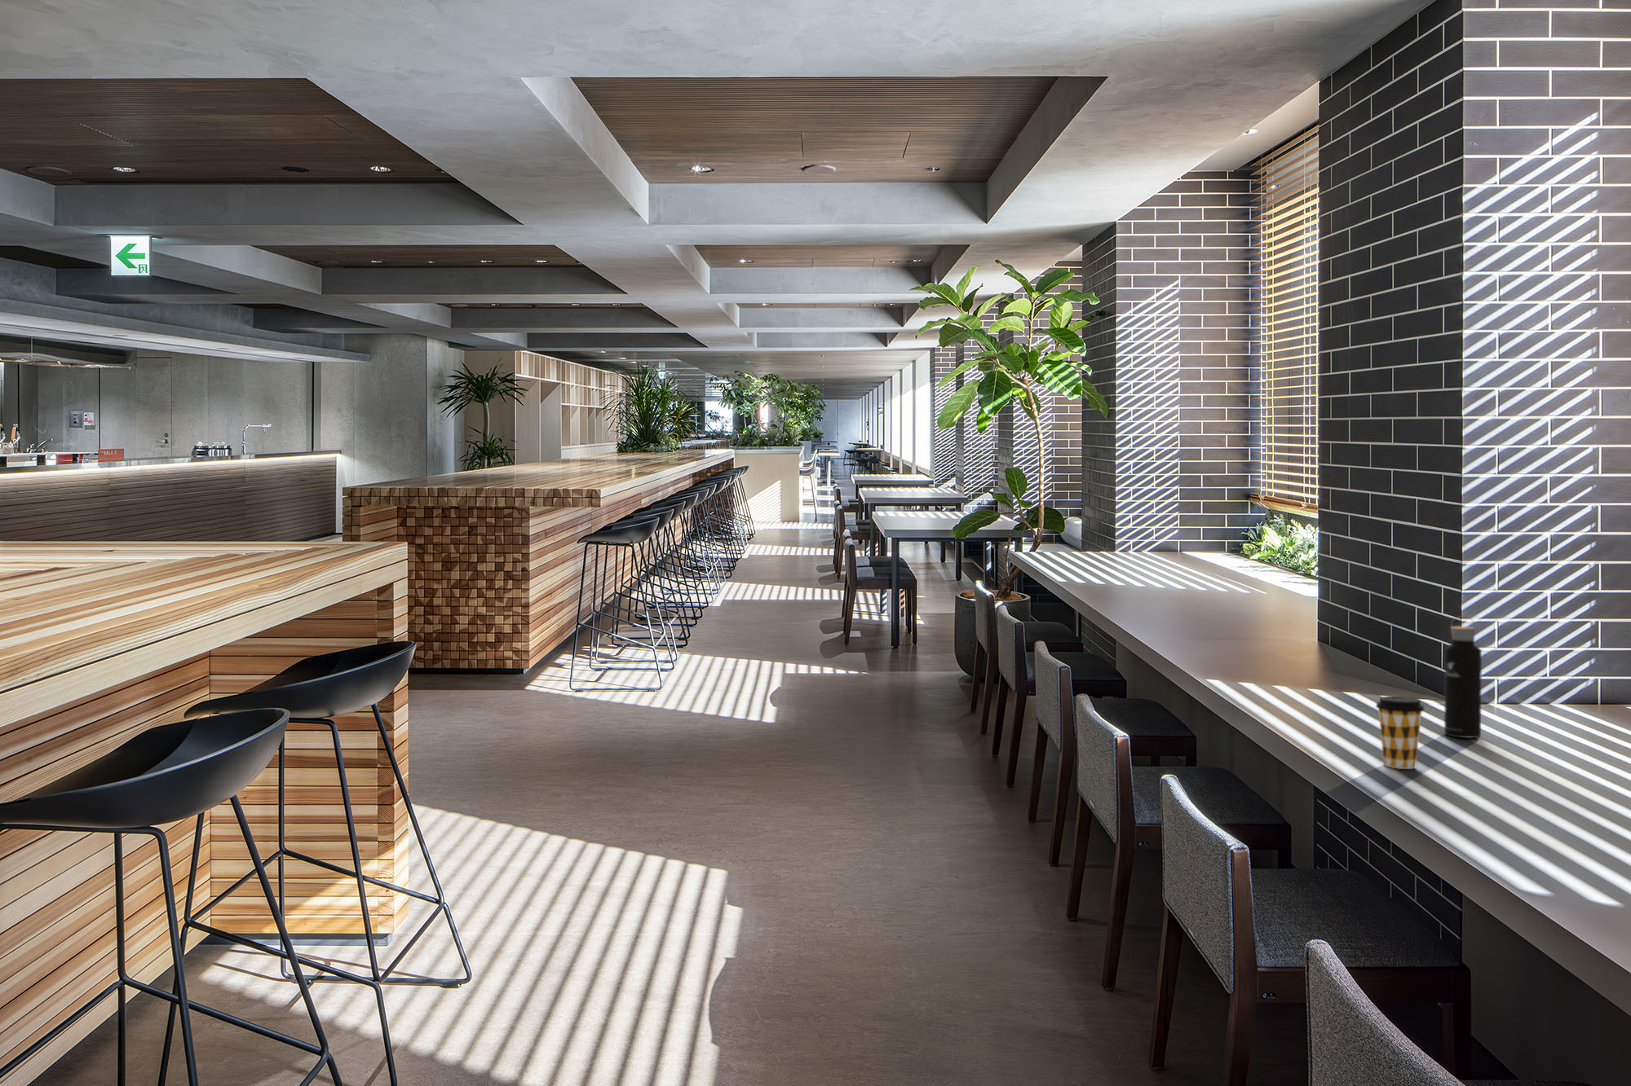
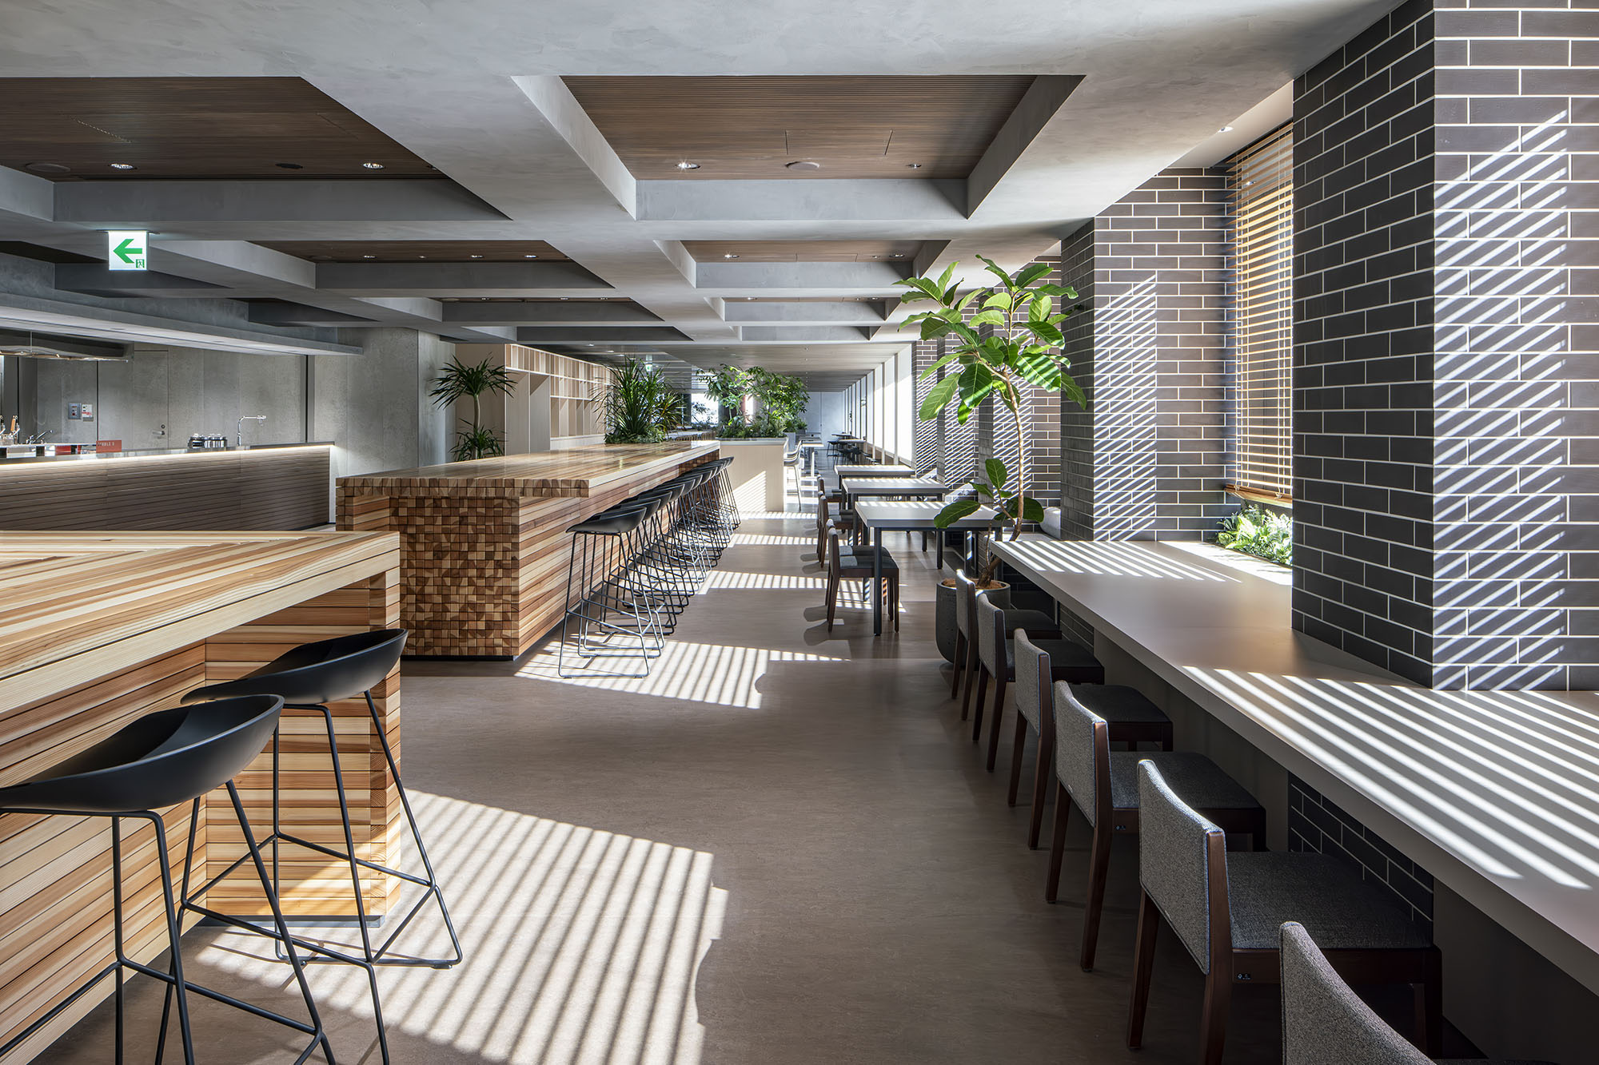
- coffee cup (1399, 732)
- water bottle (1462, 675)
